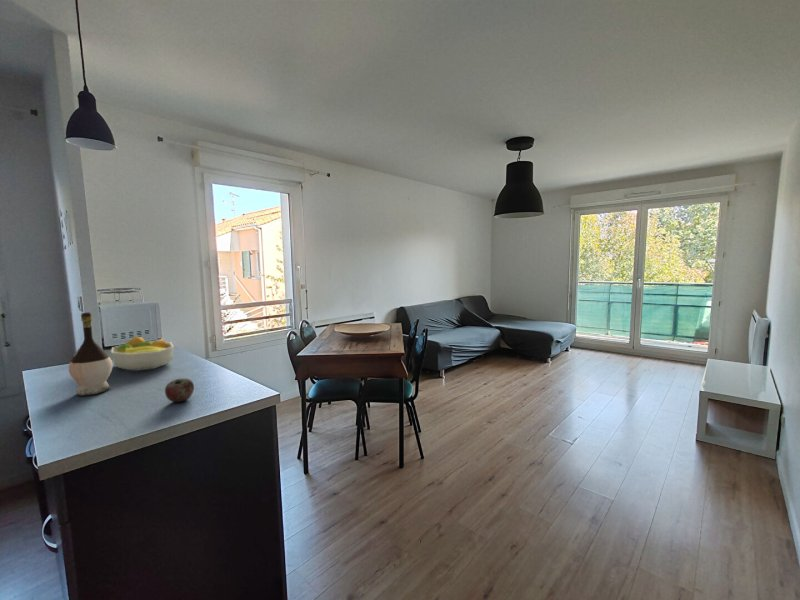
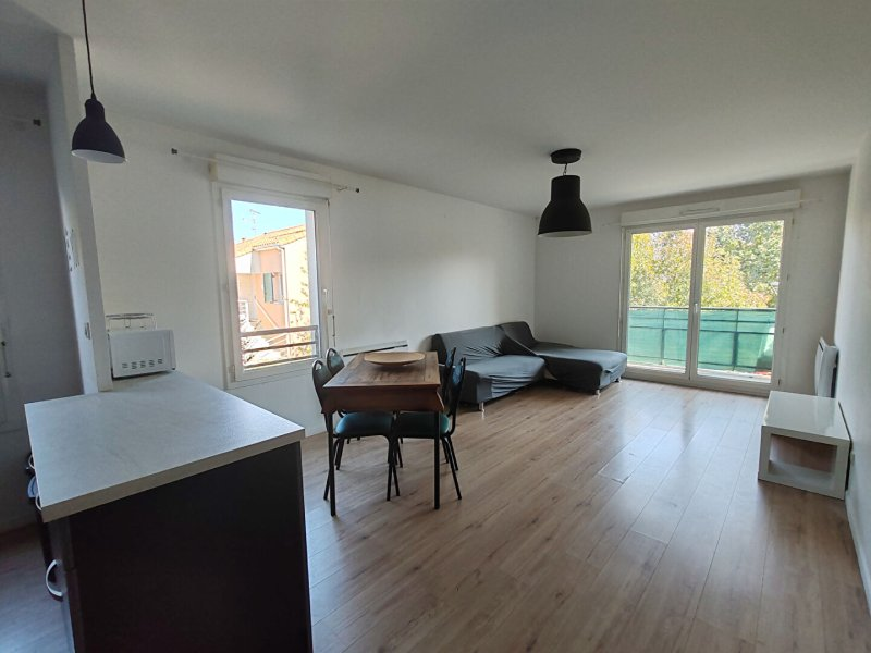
- apple (179, 390)
- fruit bowl (143, 351)
- wine bottle (89, 352)
